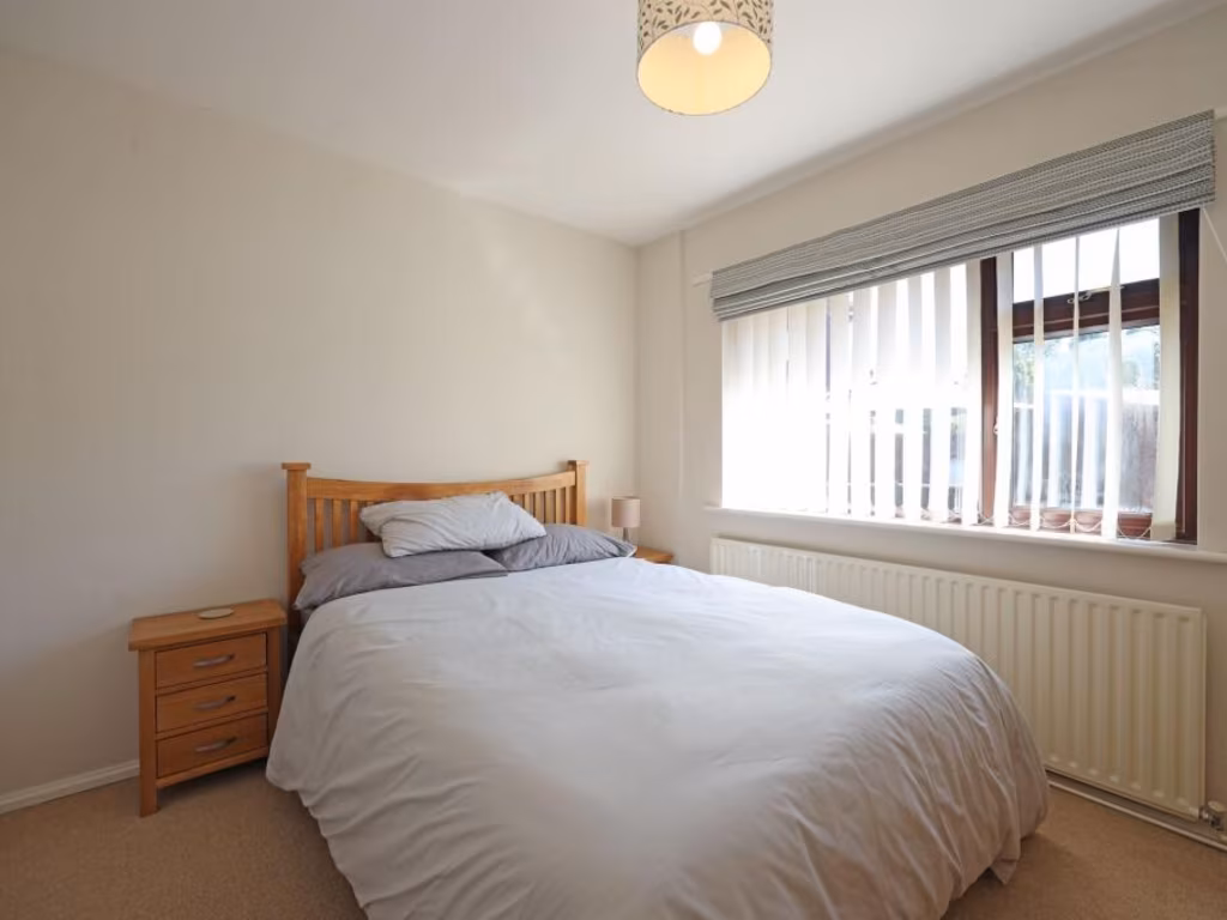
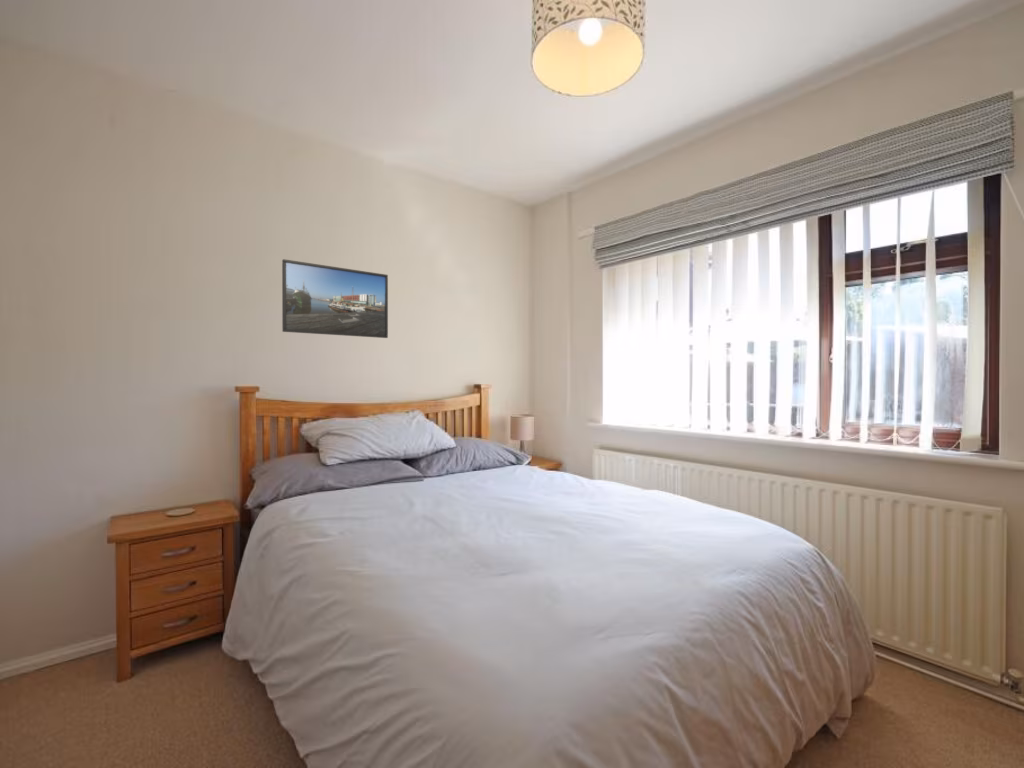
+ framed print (338, 301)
